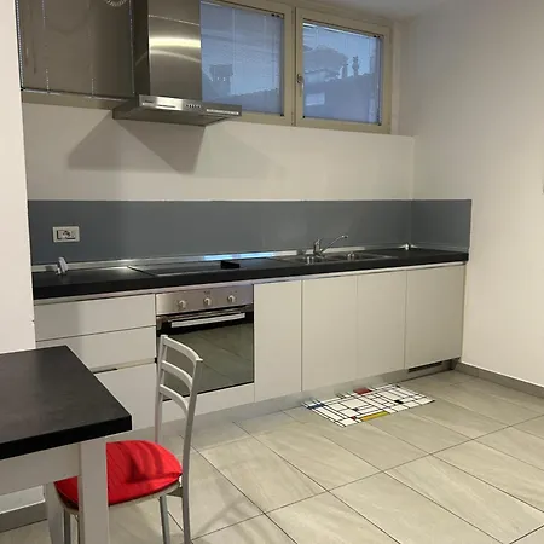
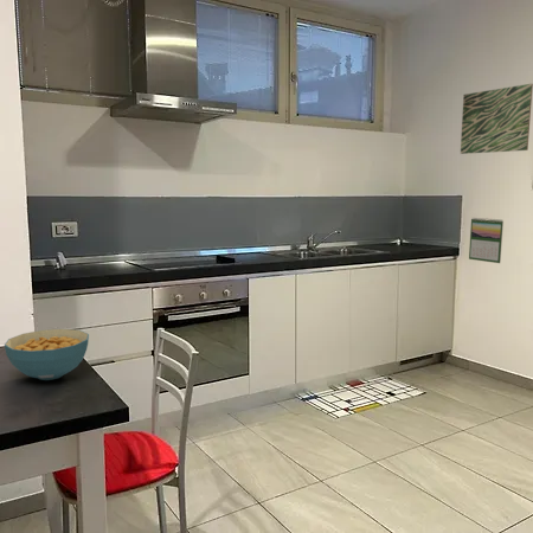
+ cereal bowl (49, 358)
+ calendar (484, 239)
+ wall art (494, 121)
